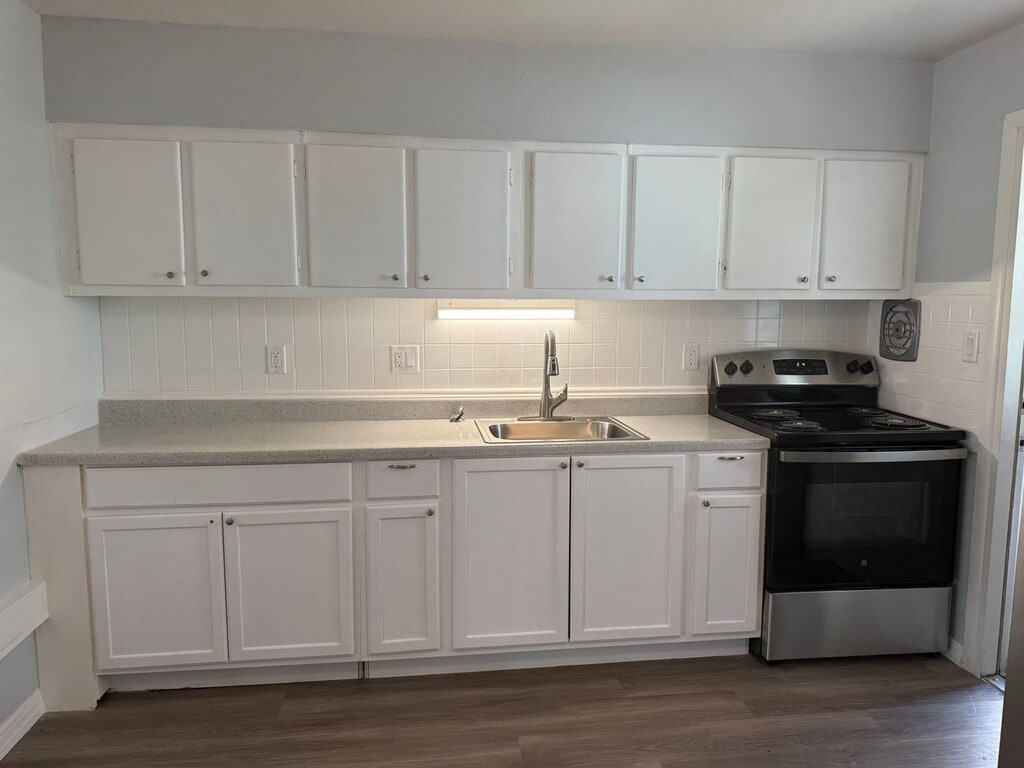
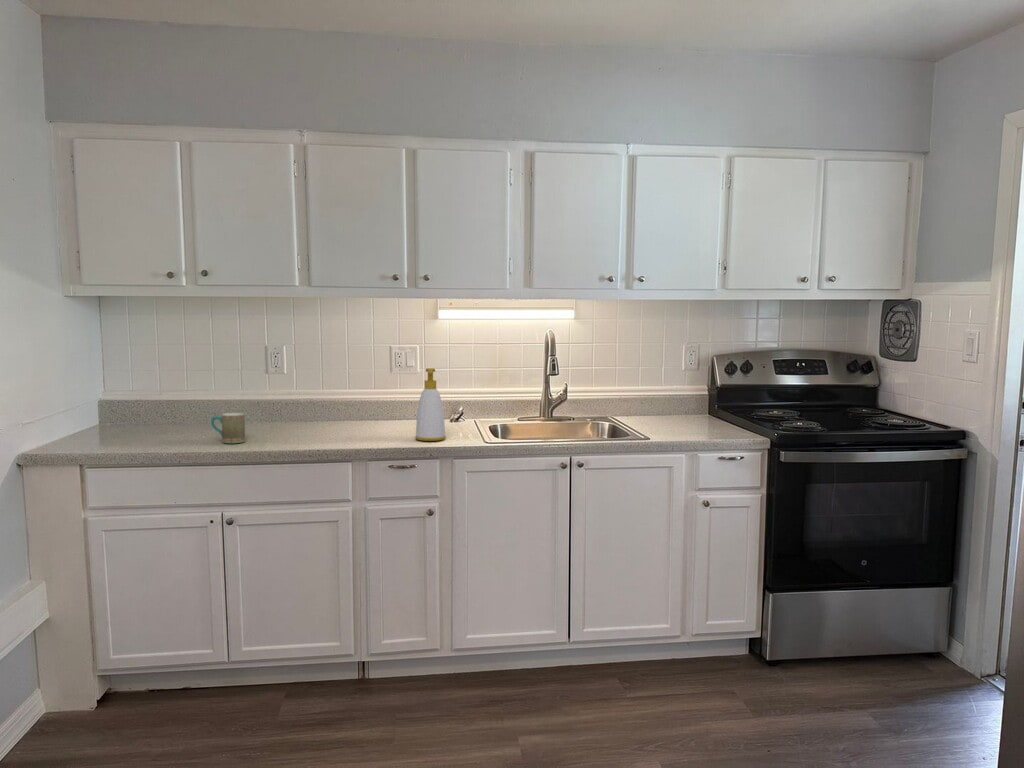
+ soap bottle (430, 403)
+ mug (228, 428)
